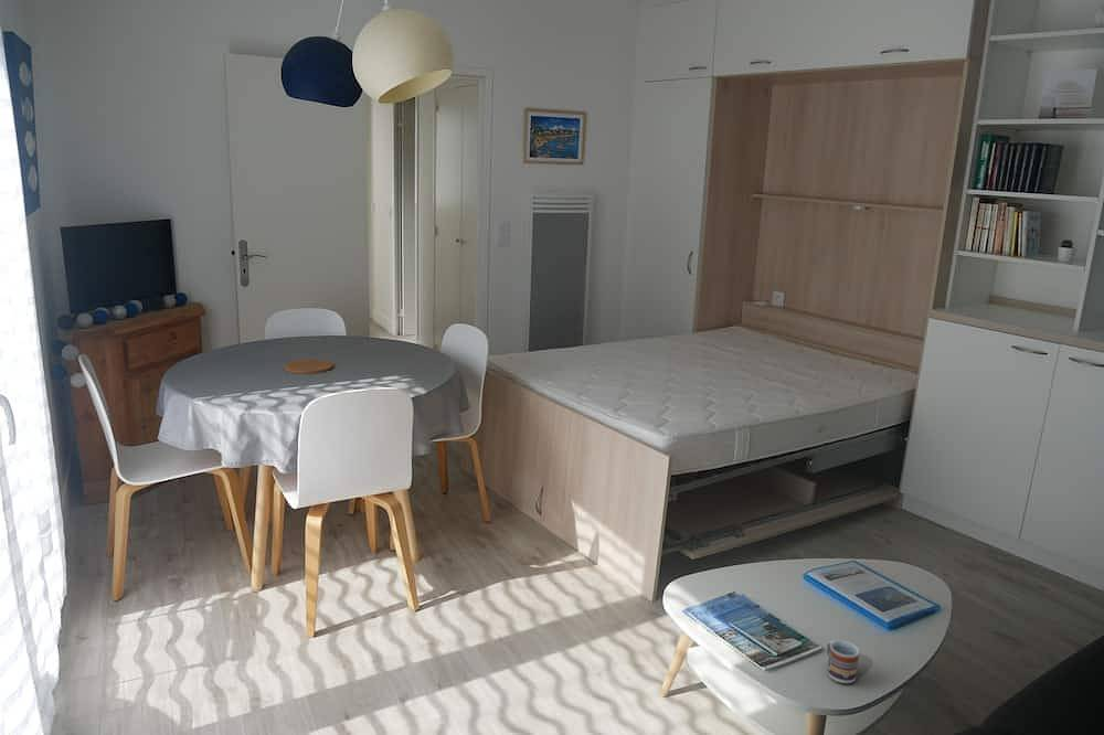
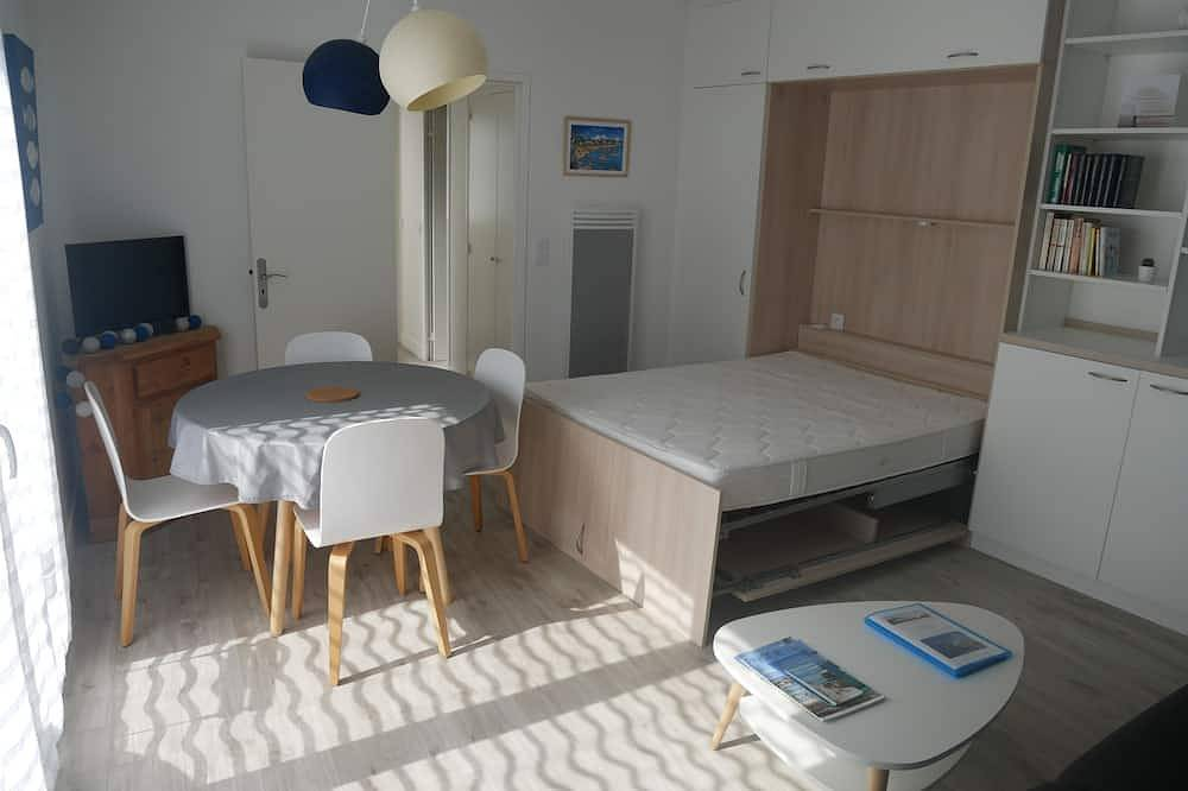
- cup (839, 659)
